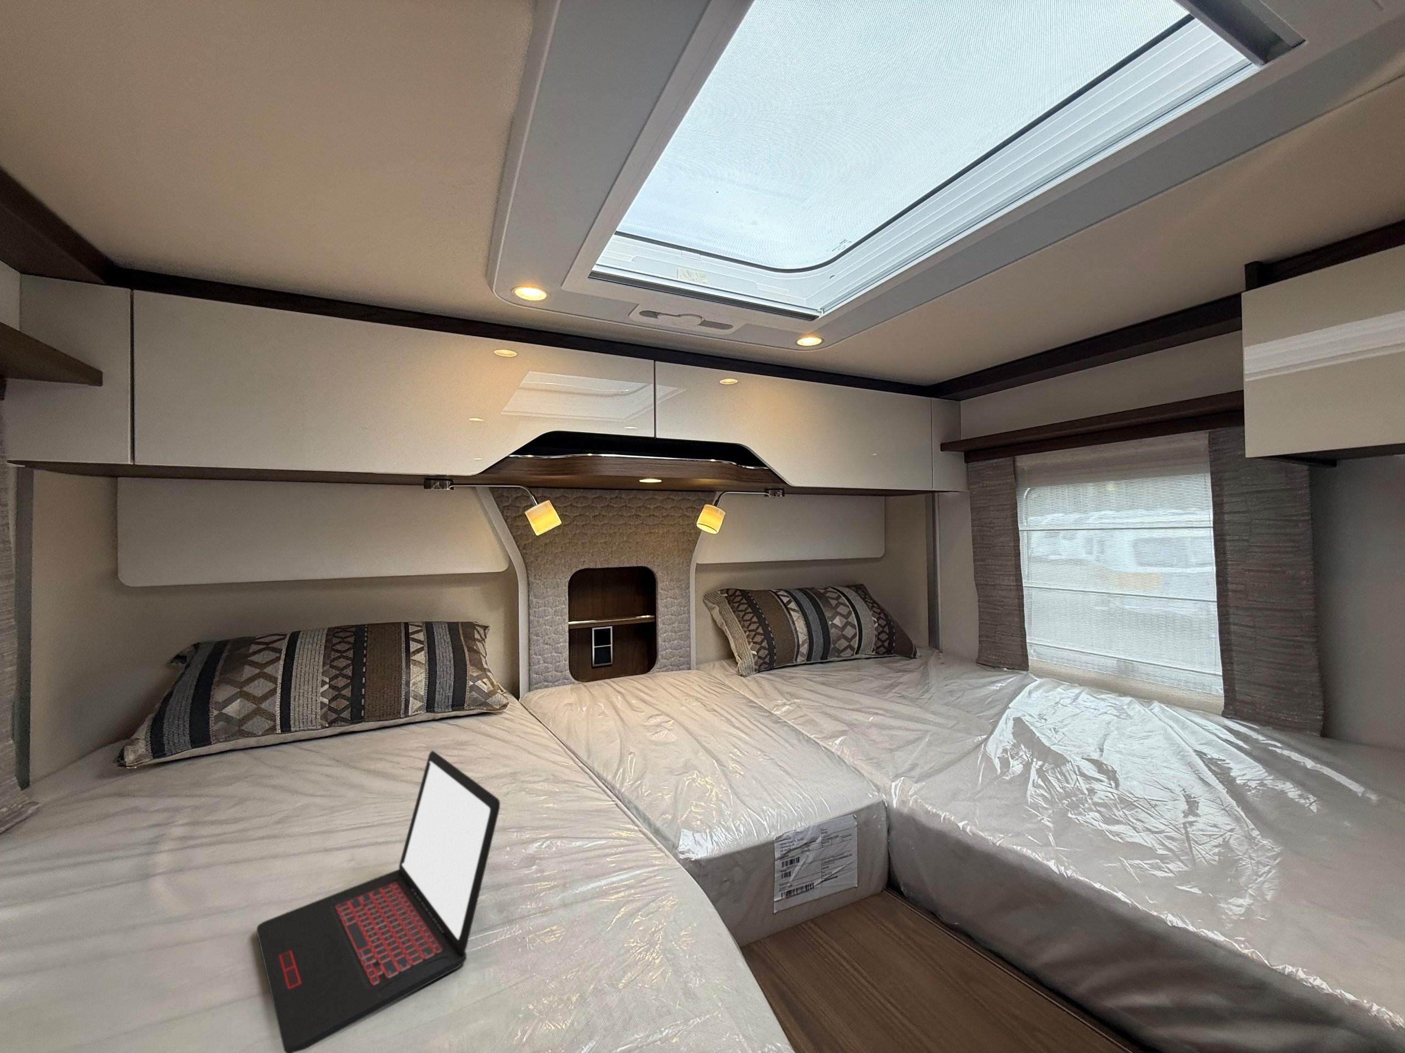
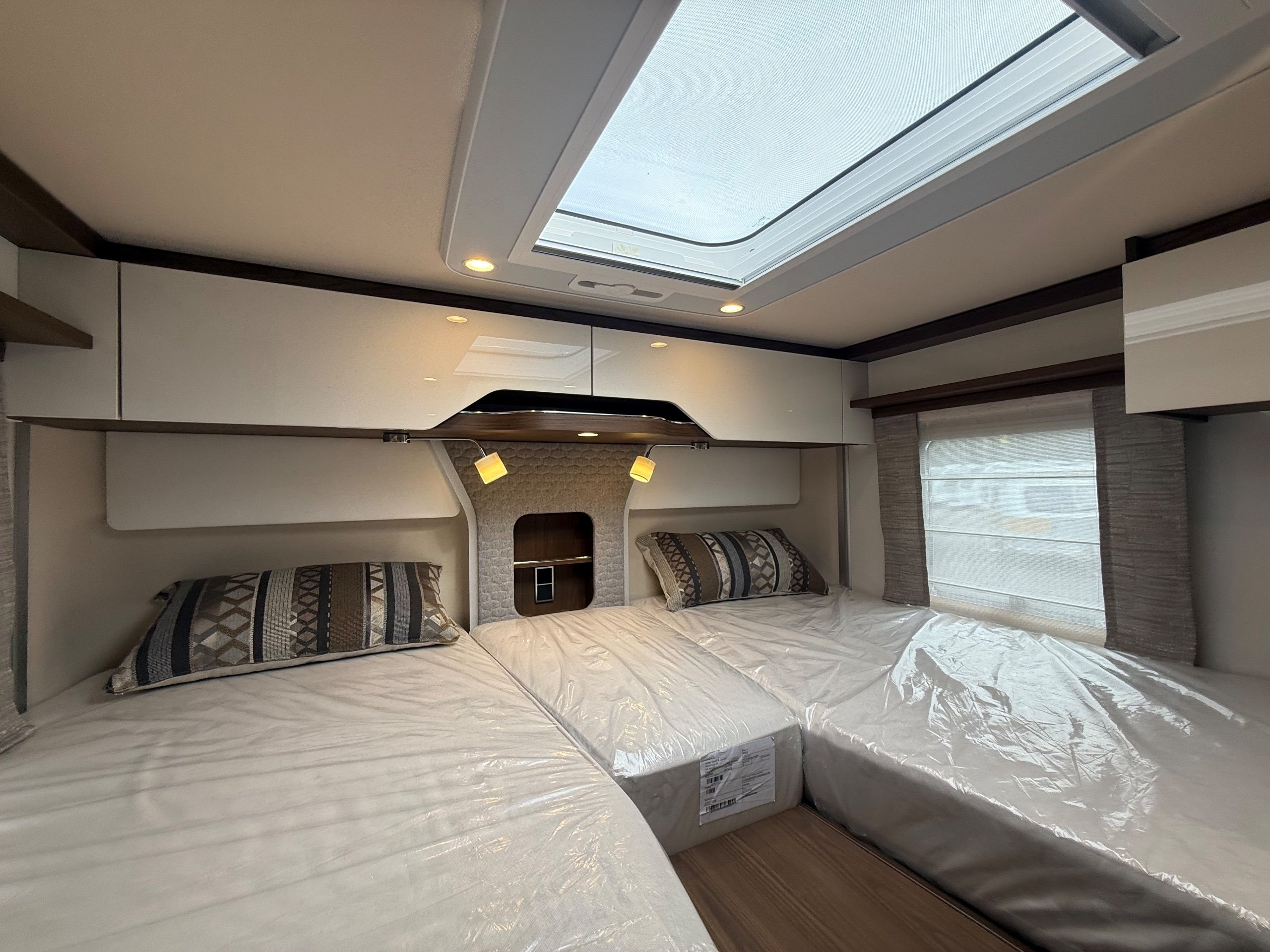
- laptop (381, 876)
